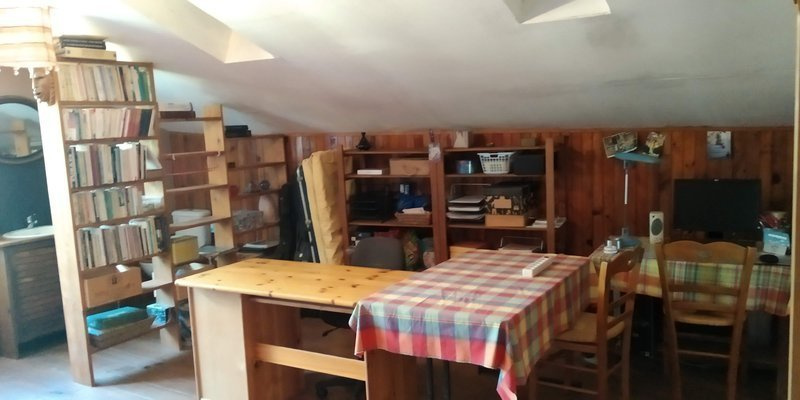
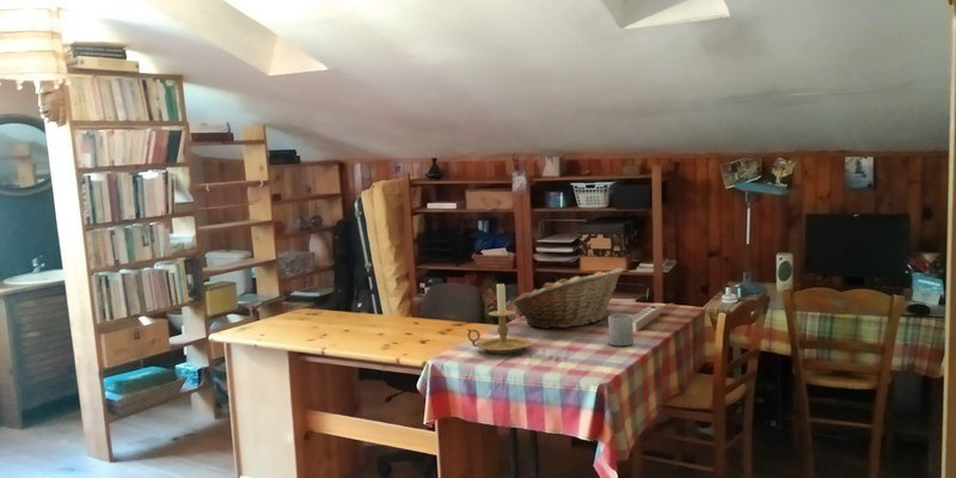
+ mug (623, 329)
+ candle holder (502, 315)
+ fruit basket (569, 295)
